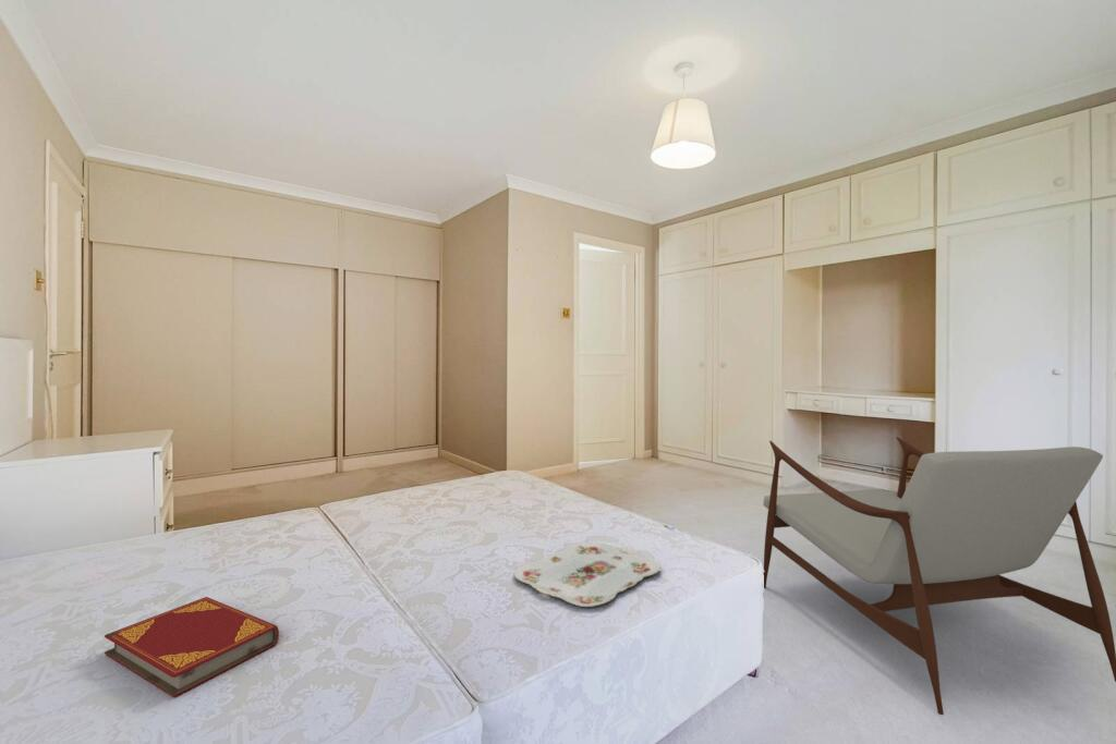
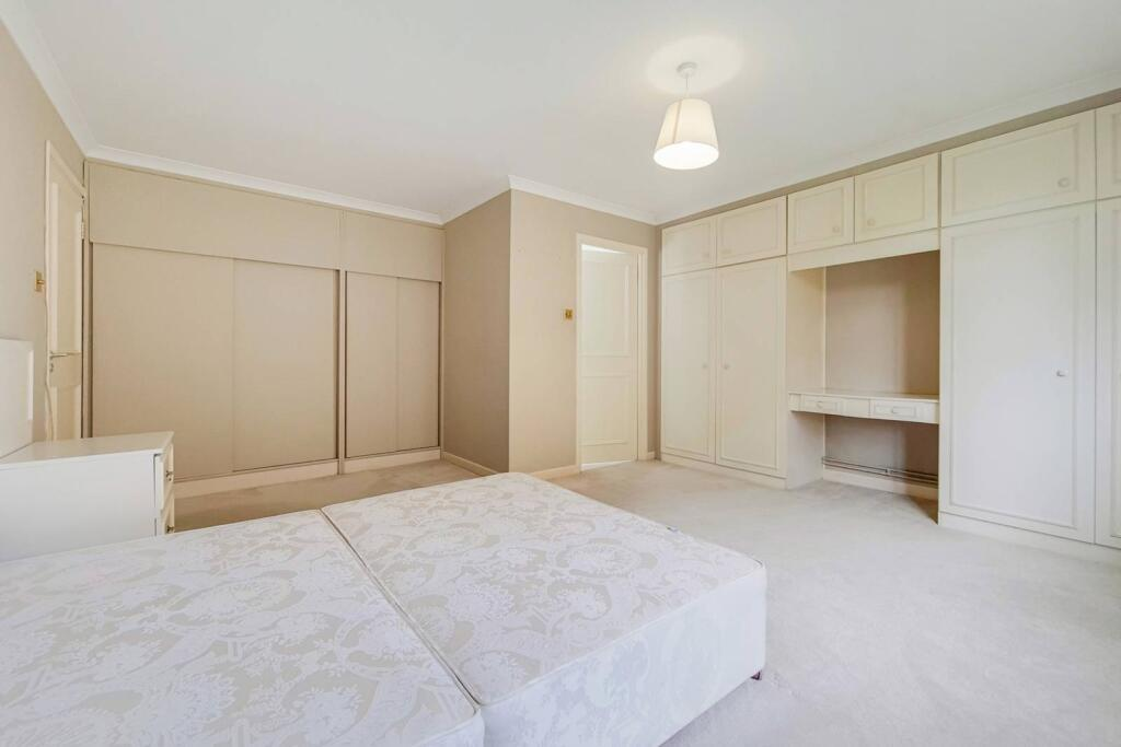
- armchair (906, 528)
- hardback book (193, 638)
- serving tray (589, 571)
